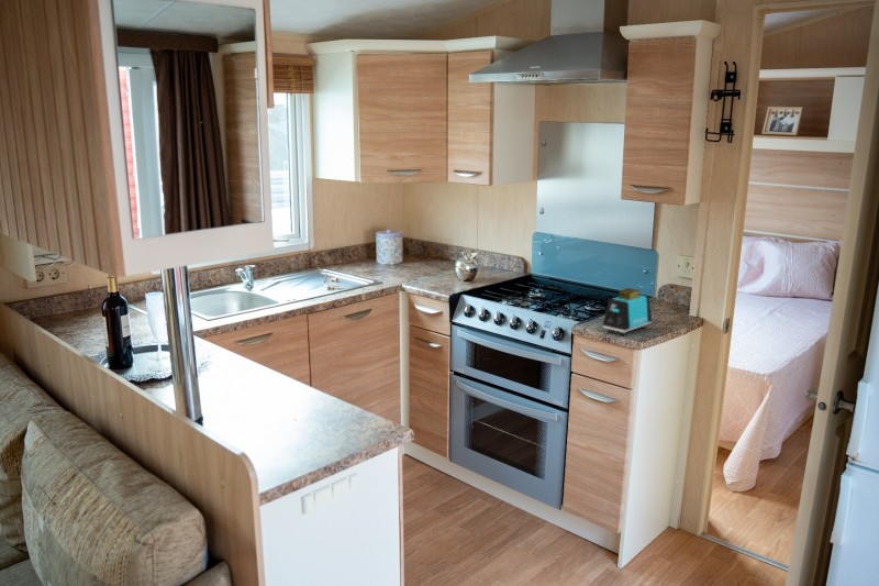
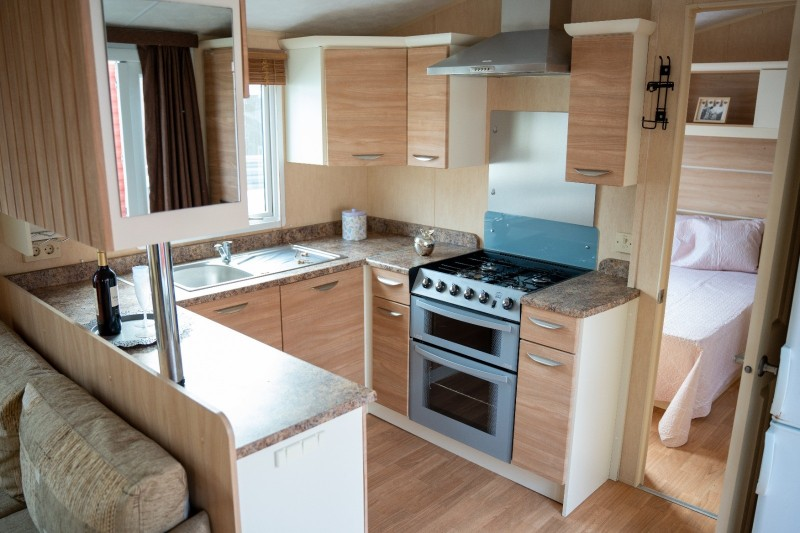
- toaster (627, 309)
